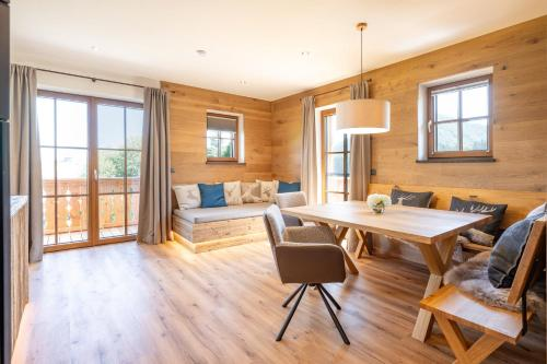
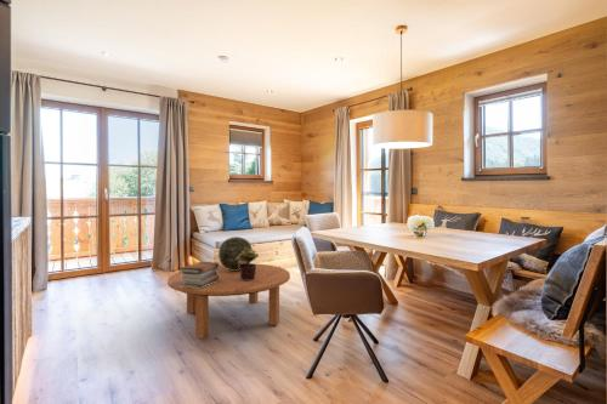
+ potted plant (246, 262)
+ book stack (199, 274)
+ decorative sphere (236, 252)
+ coffee table (231, 295)
